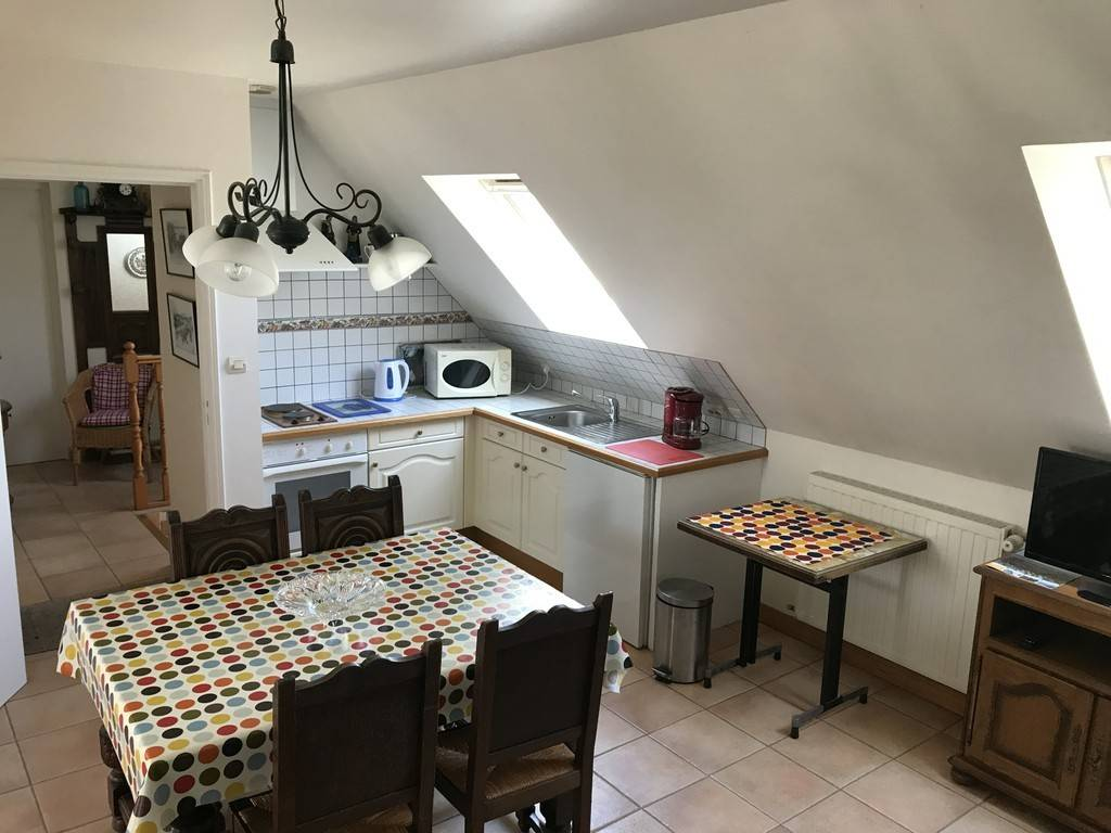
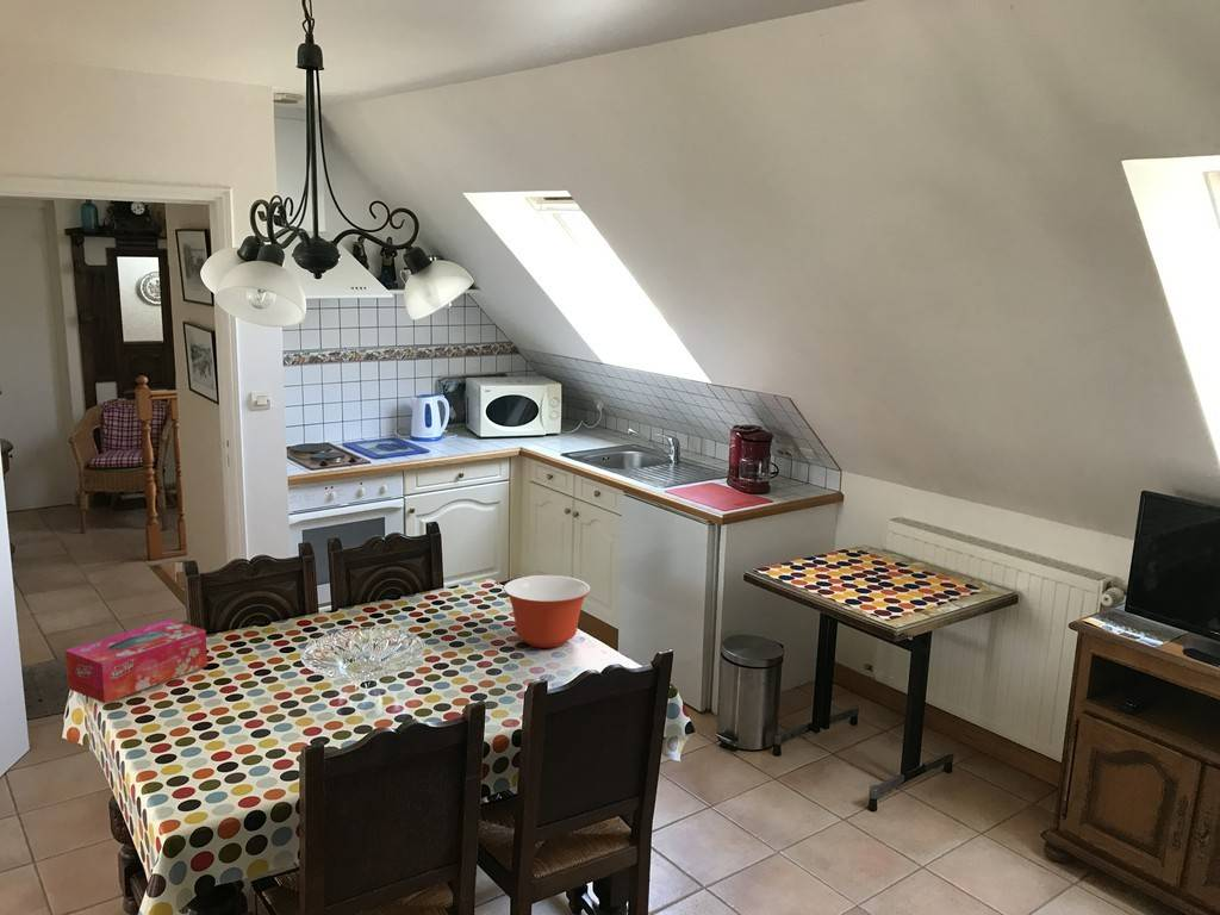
+ mixing bowl (546, 614)
+ tissue box (138, 658)
